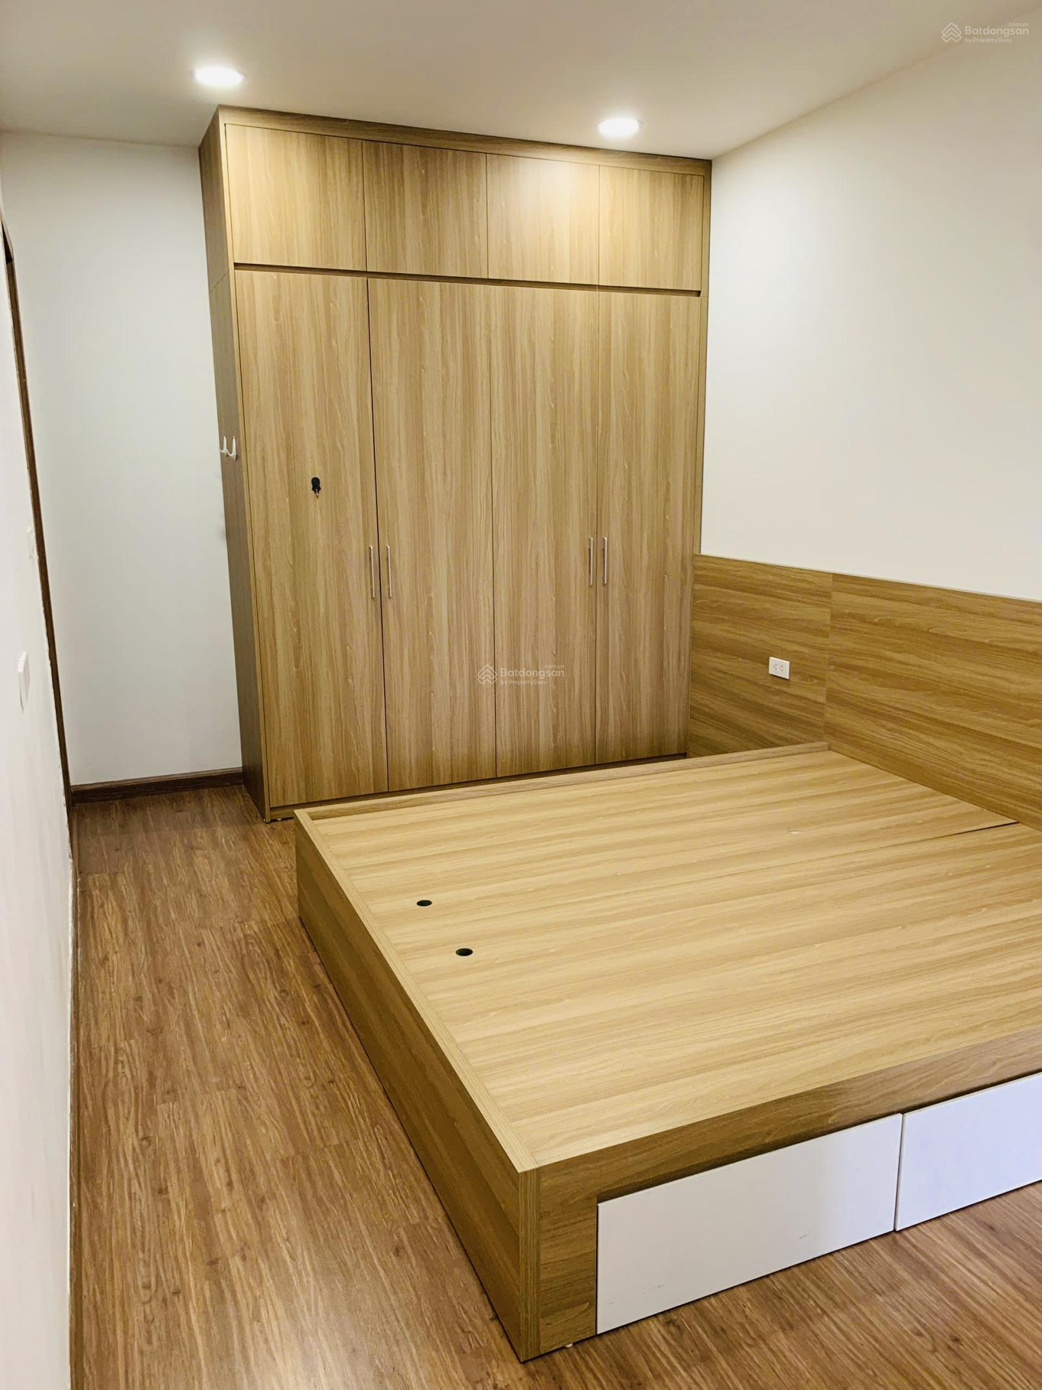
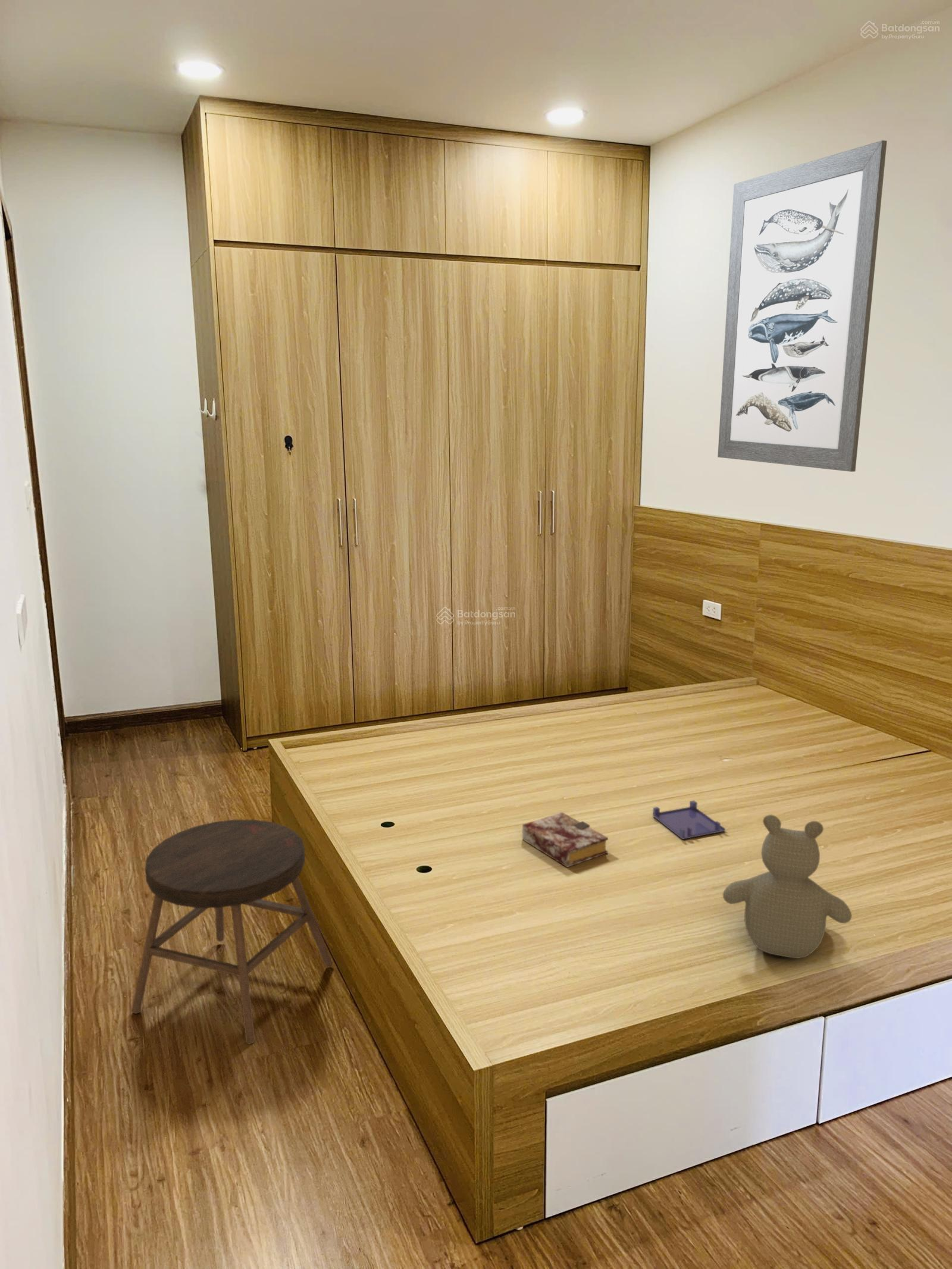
+ stool (233, 921)
+ wall art (791, 319)
+ tray (696, 805)
+ teddy bear (788, 876)
+ book (565, 838)
